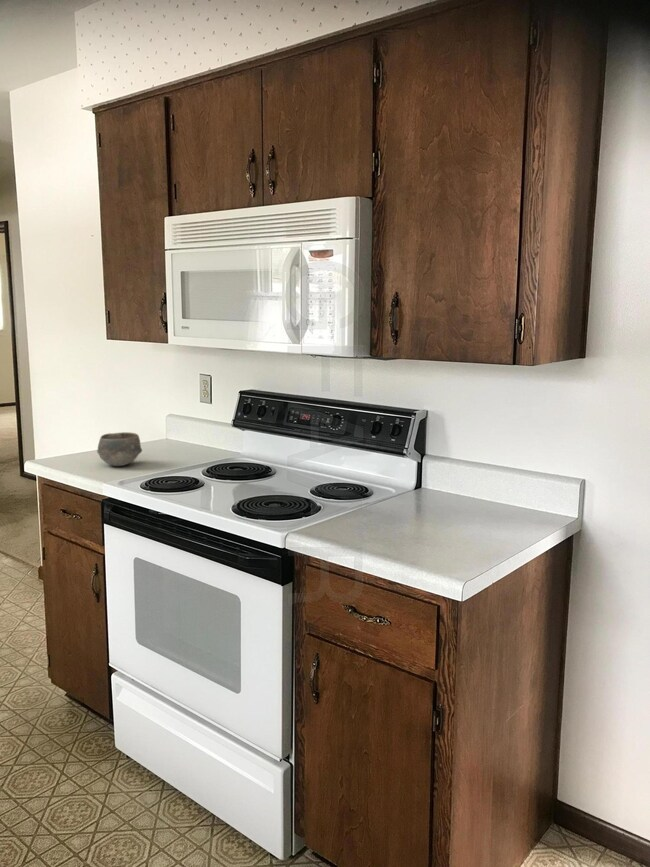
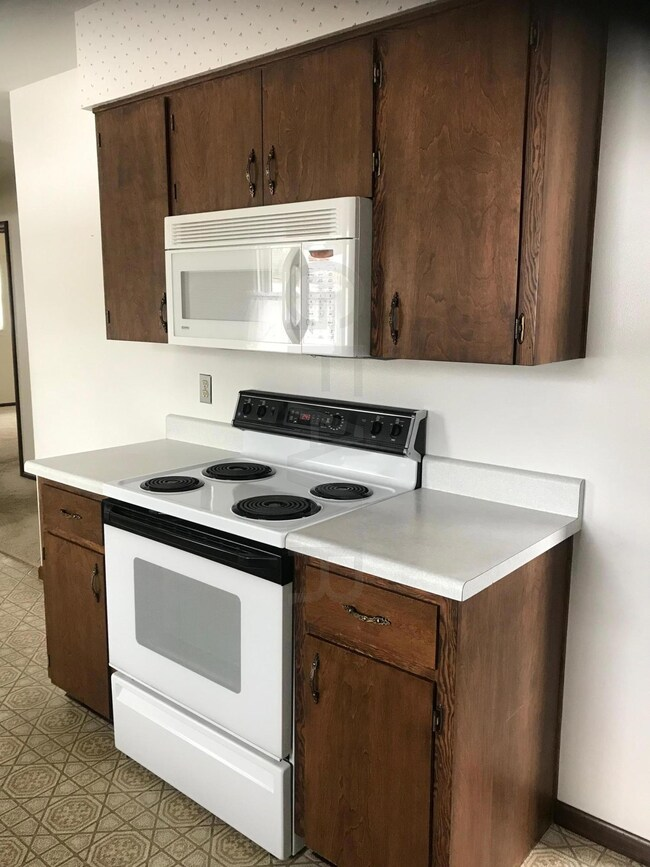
- bowl (119, 450)
